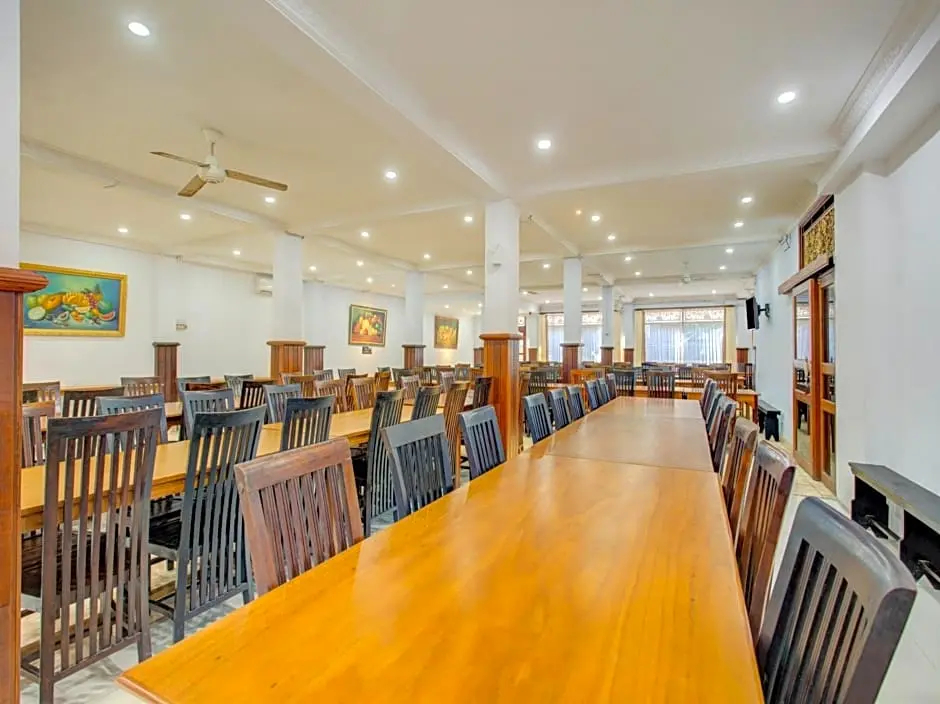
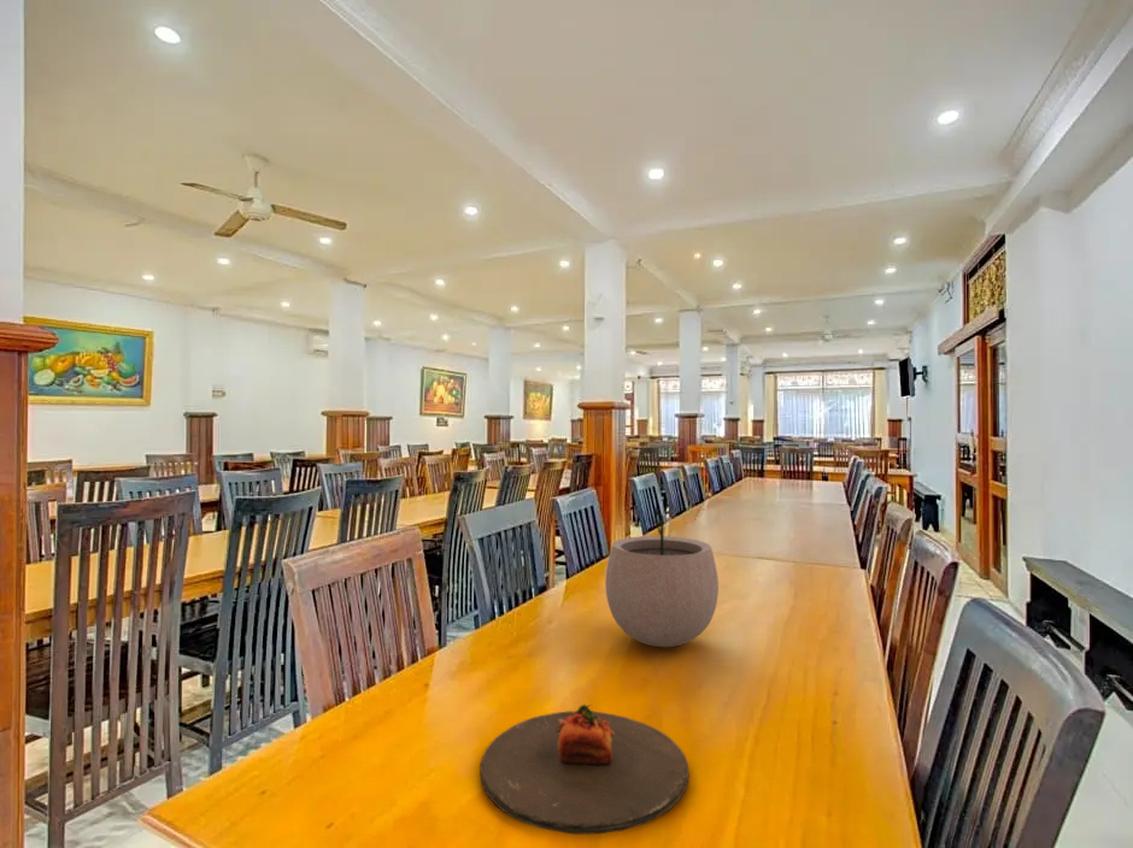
+ plant pot (661, 571)
+ plate (583, 735)
